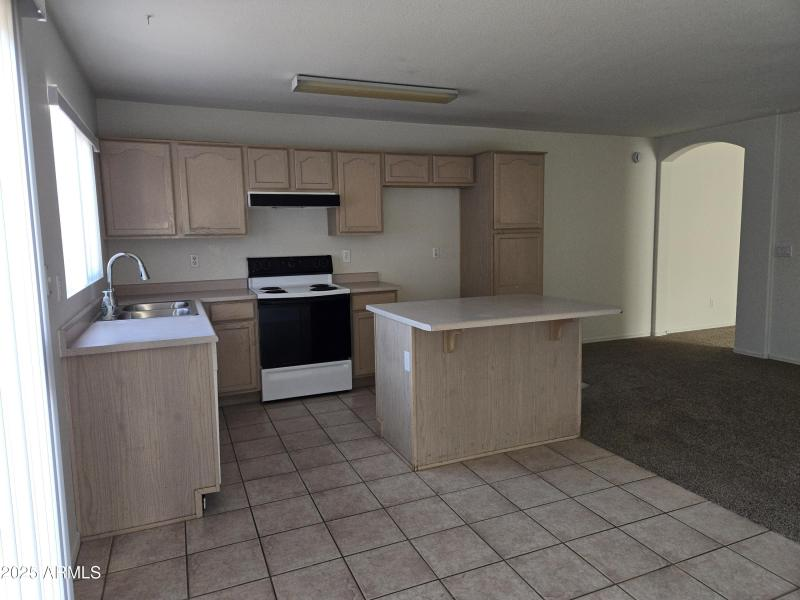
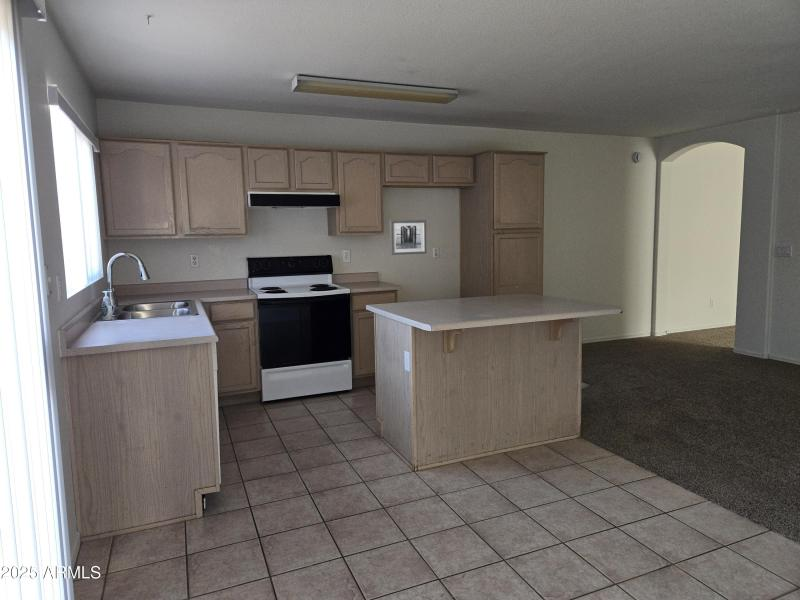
+ wall art (408, 237)
